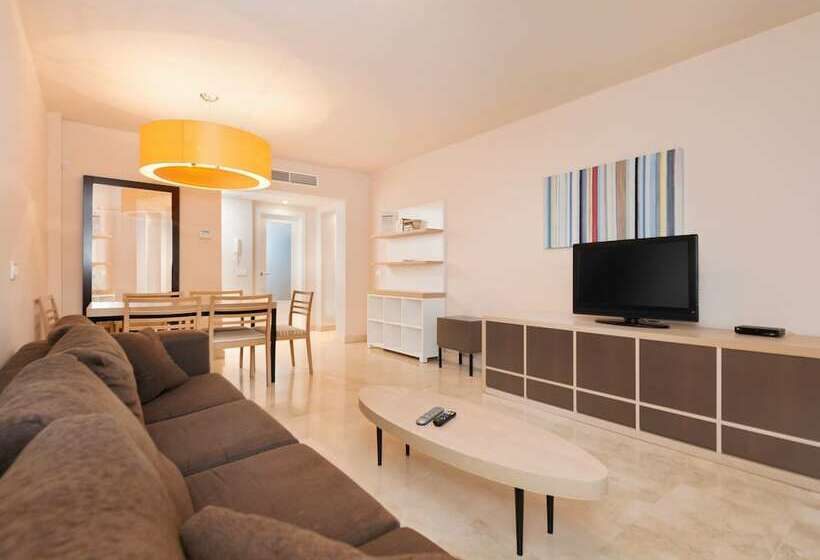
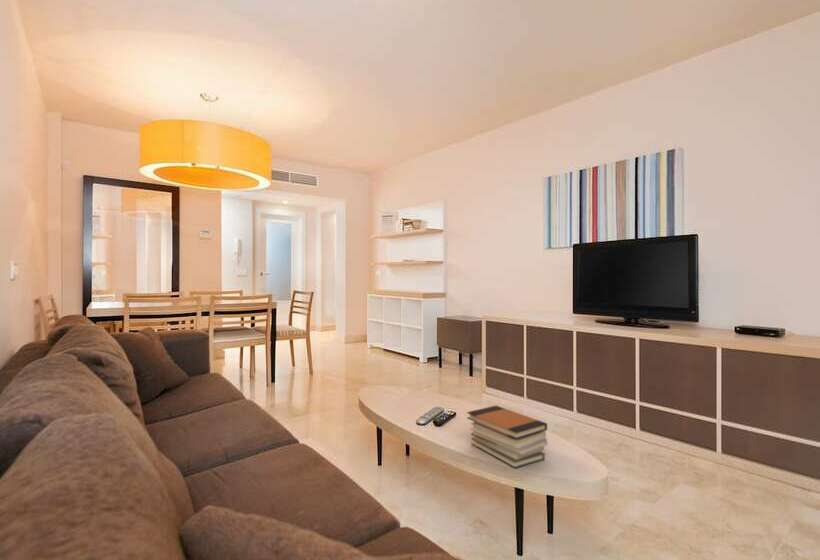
+ book stack (506, 434)
